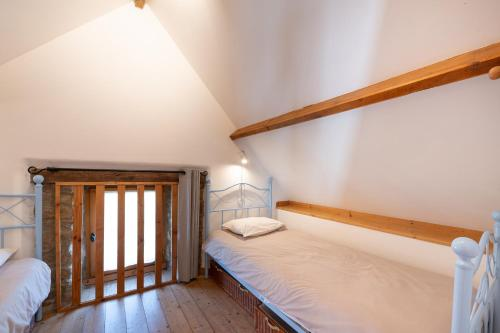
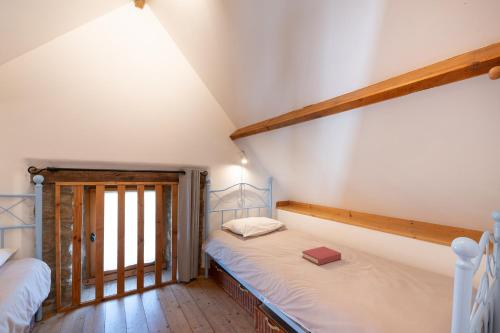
+ hardback book (321, 255)
